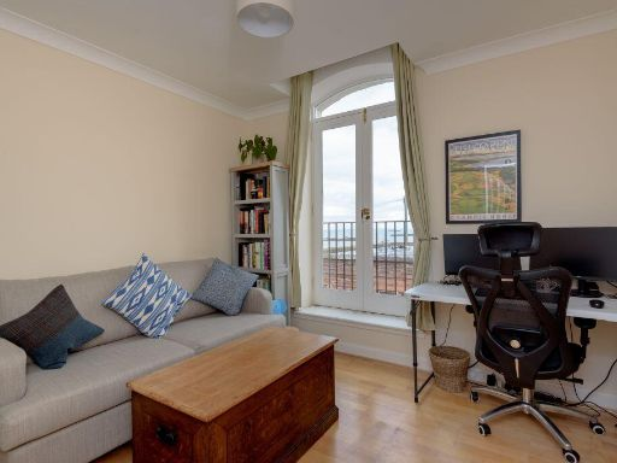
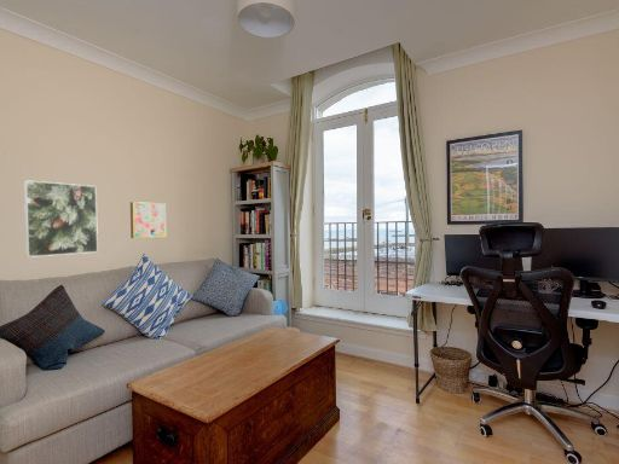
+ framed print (63, 219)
+ wall art (149, 220)
